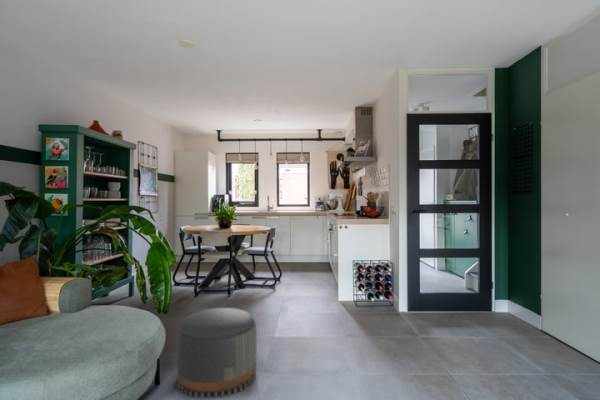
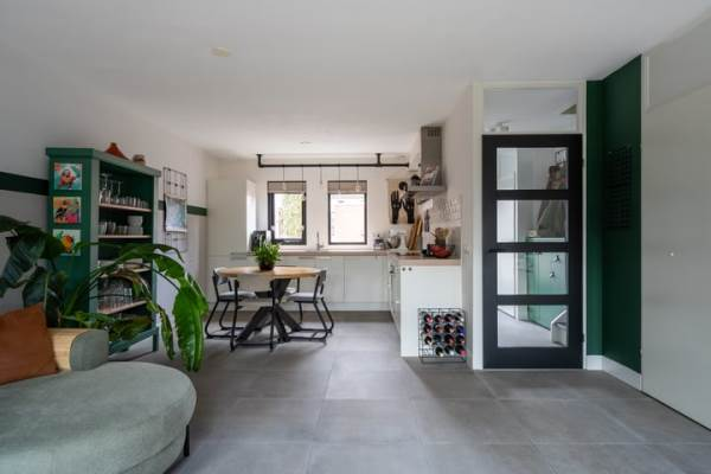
- pouf (217, 344)
